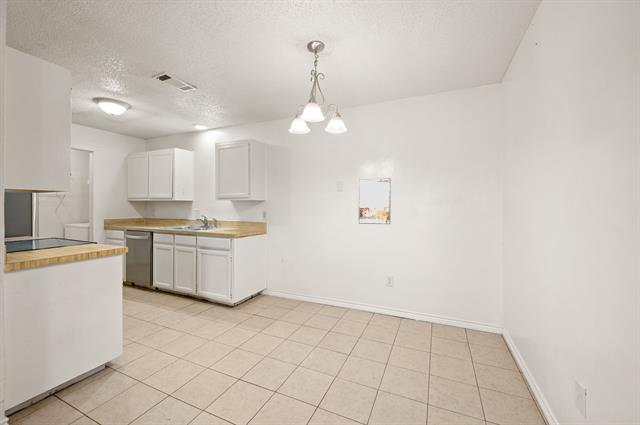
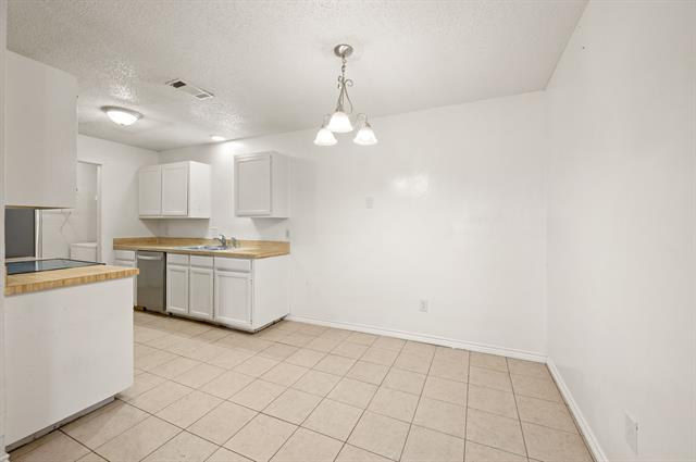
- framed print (374, 201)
